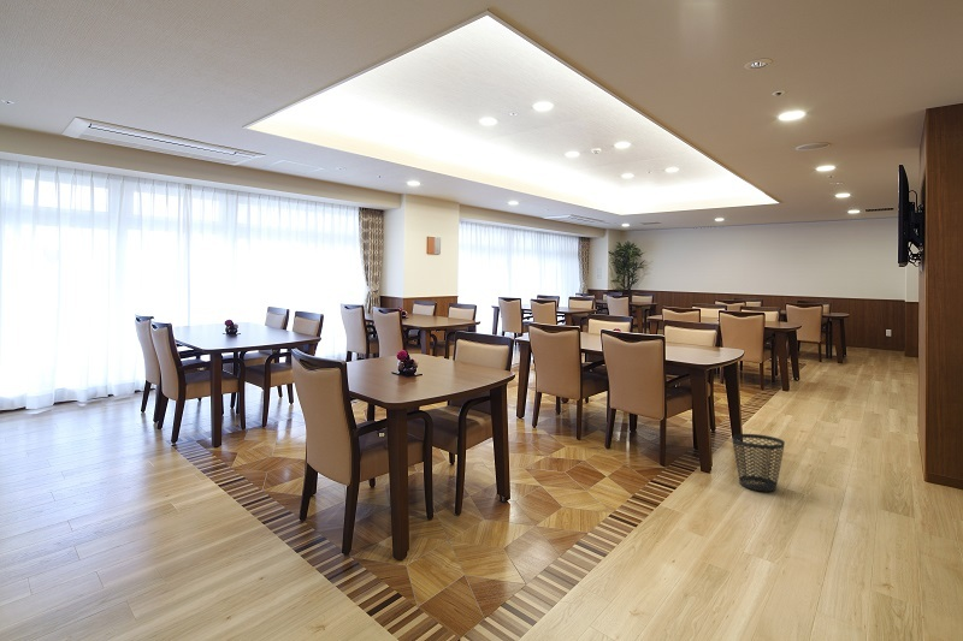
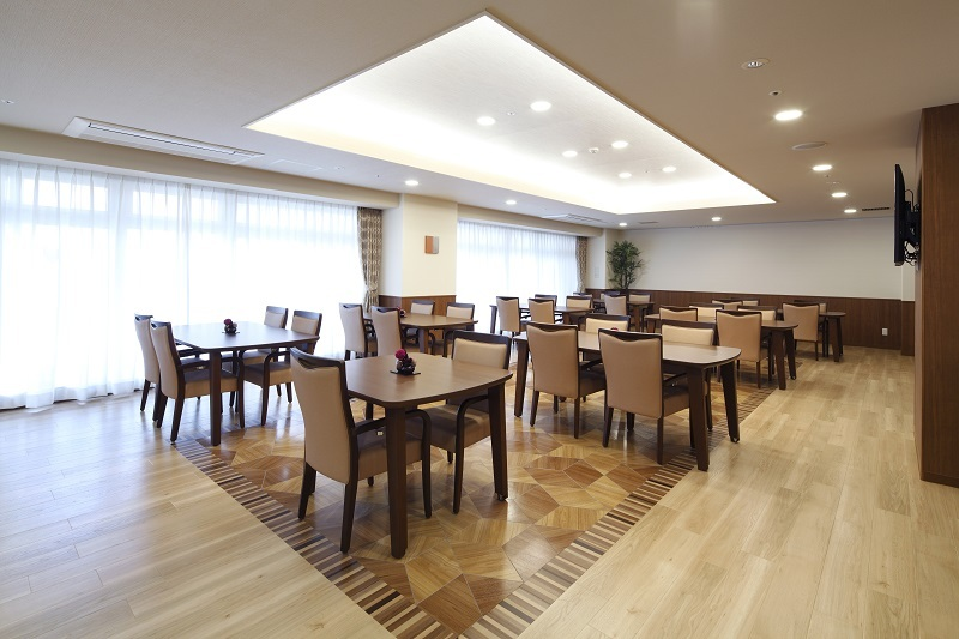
- wastebasket (757, 463)
